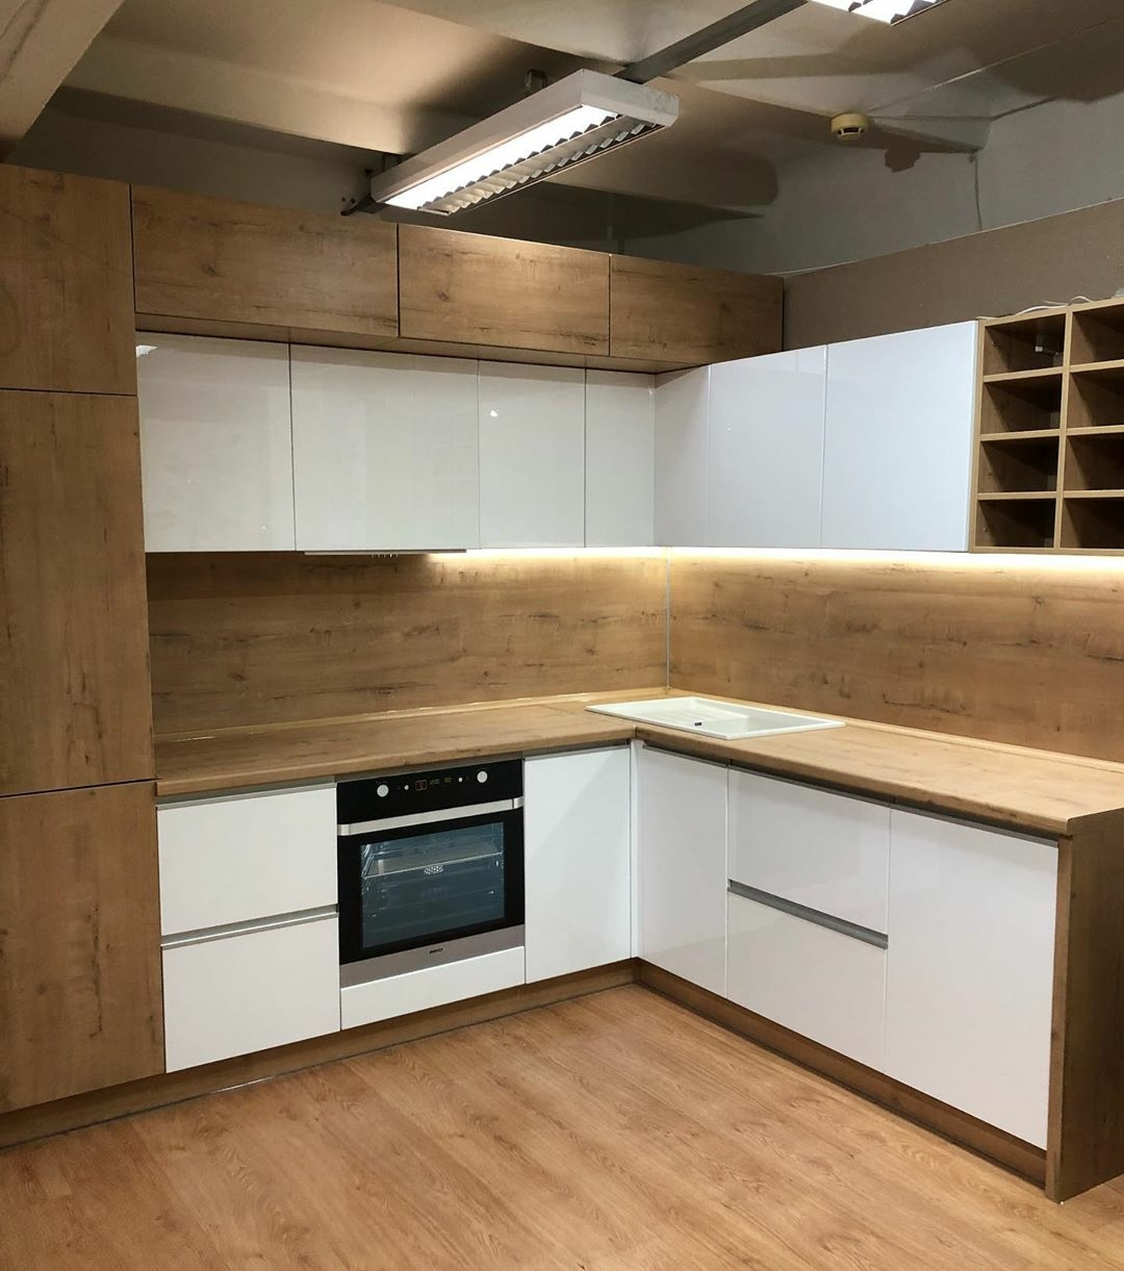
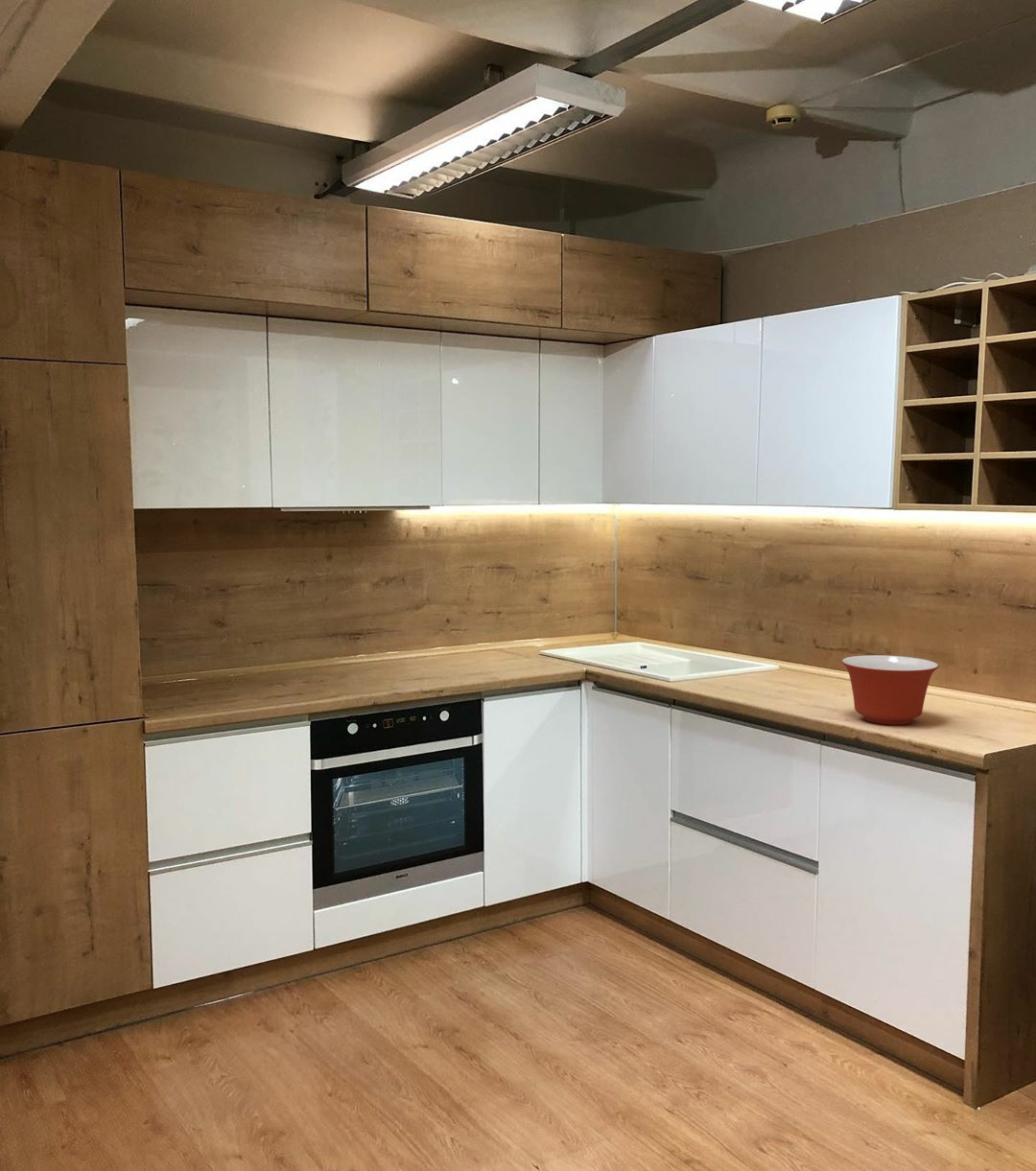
+ mixing bowl (888, 691)
